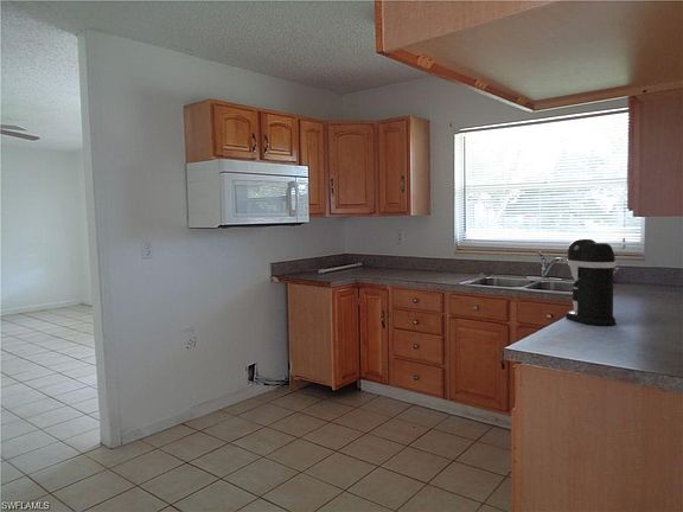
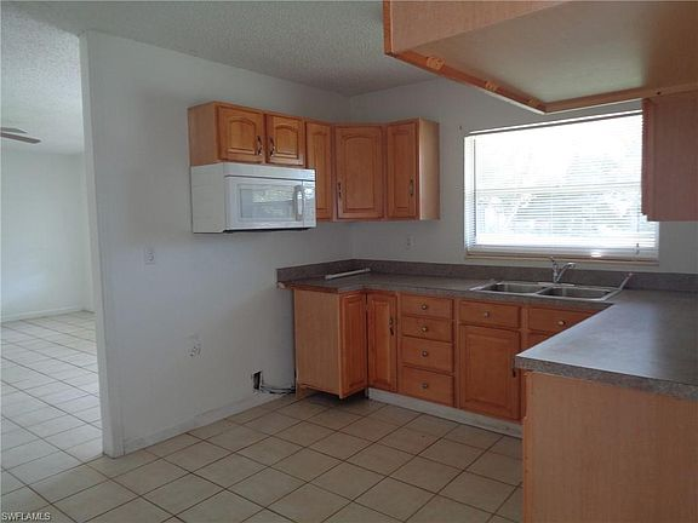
- coffee maker (589, 280)
